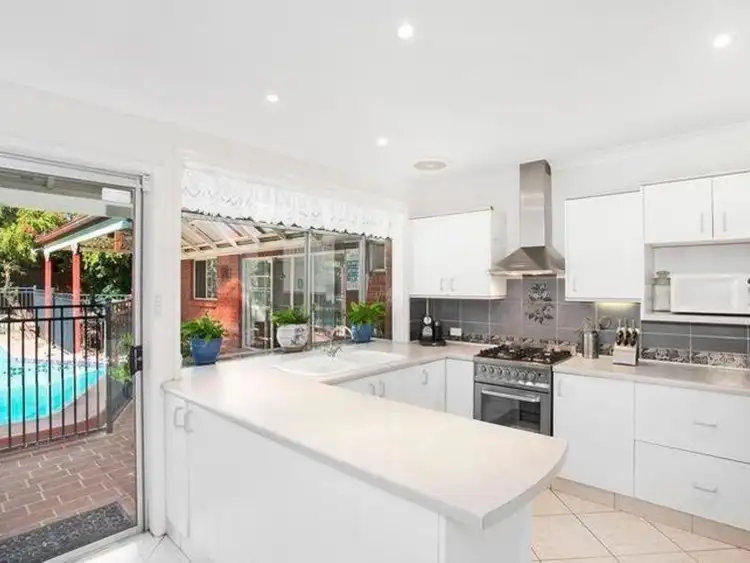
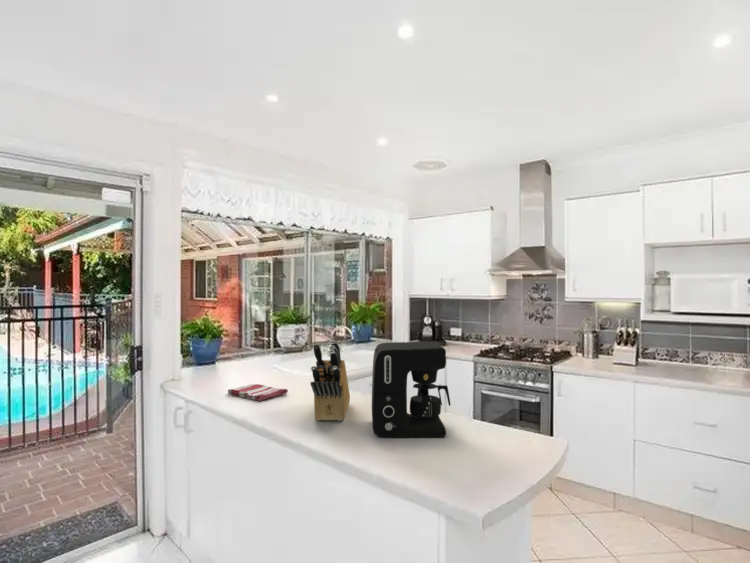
+ coffee maker (413, 386)
+ dish towel (257, 390)
+ knife block (331, 375)
